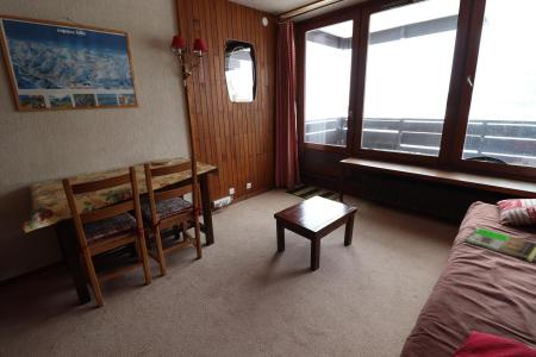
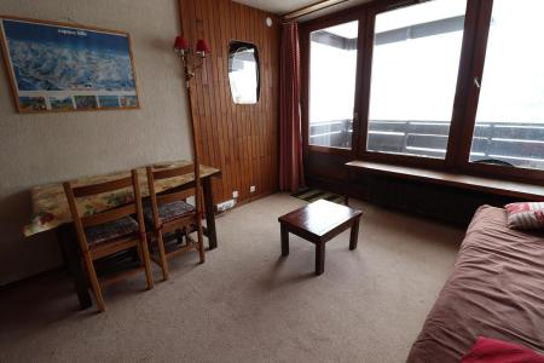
- magazine (501, 242)
